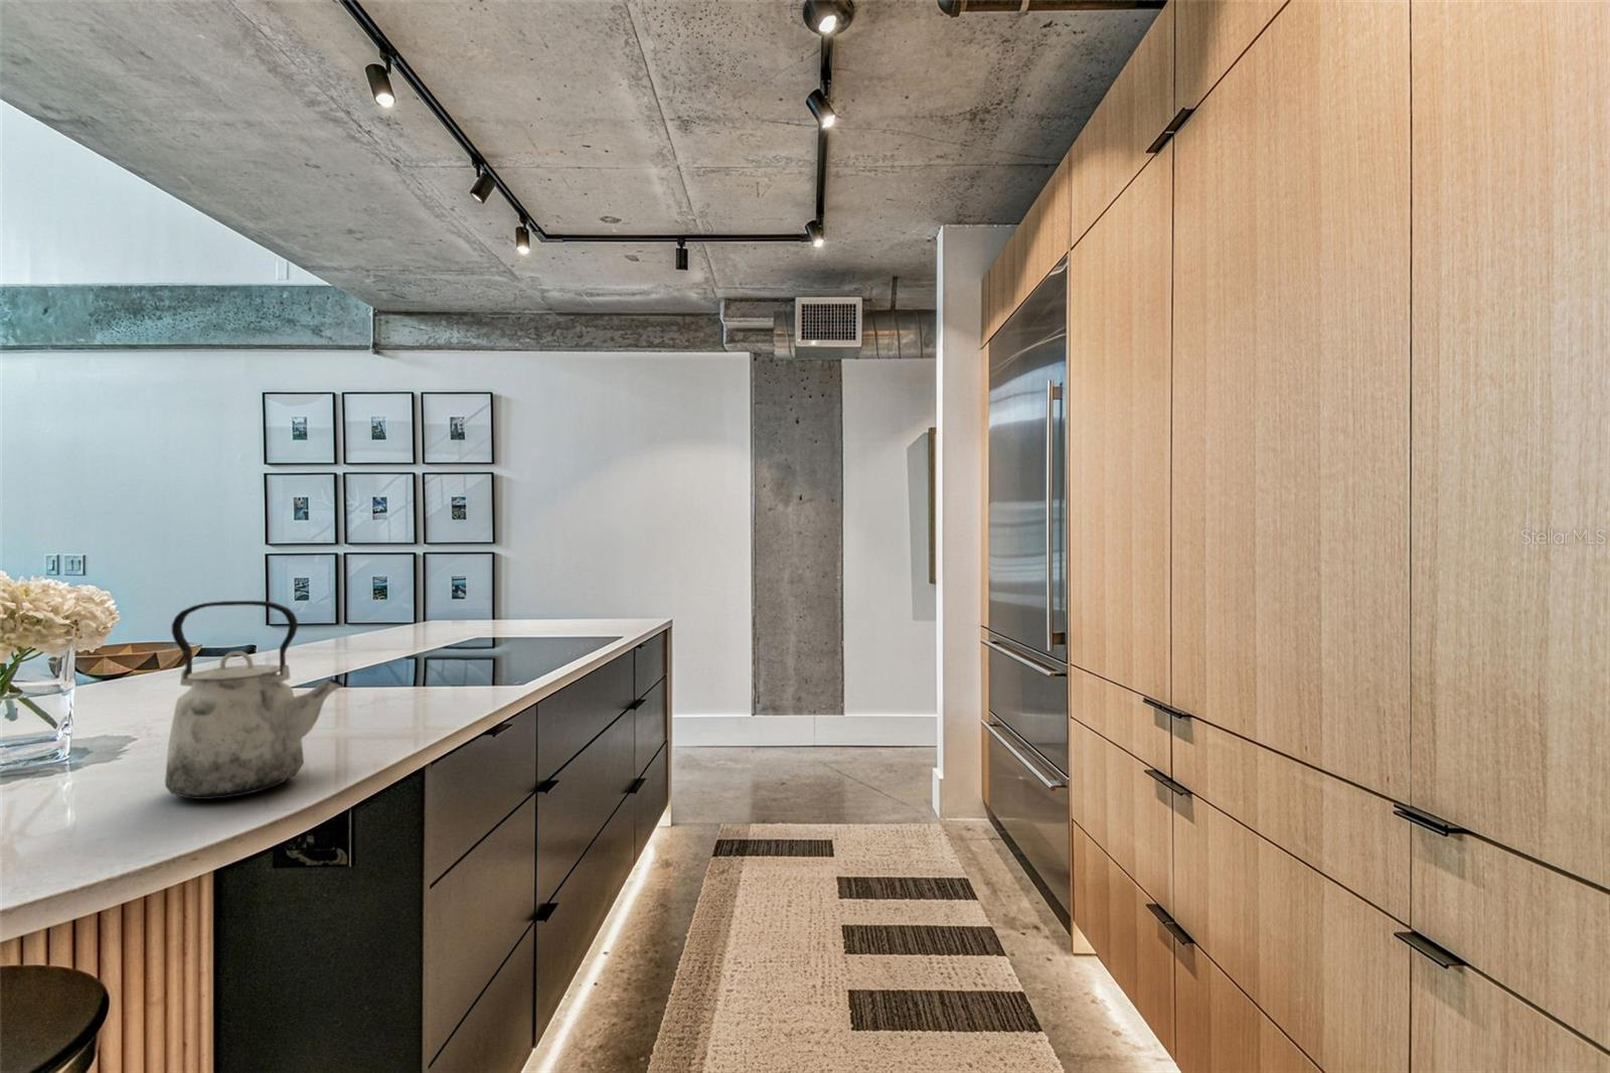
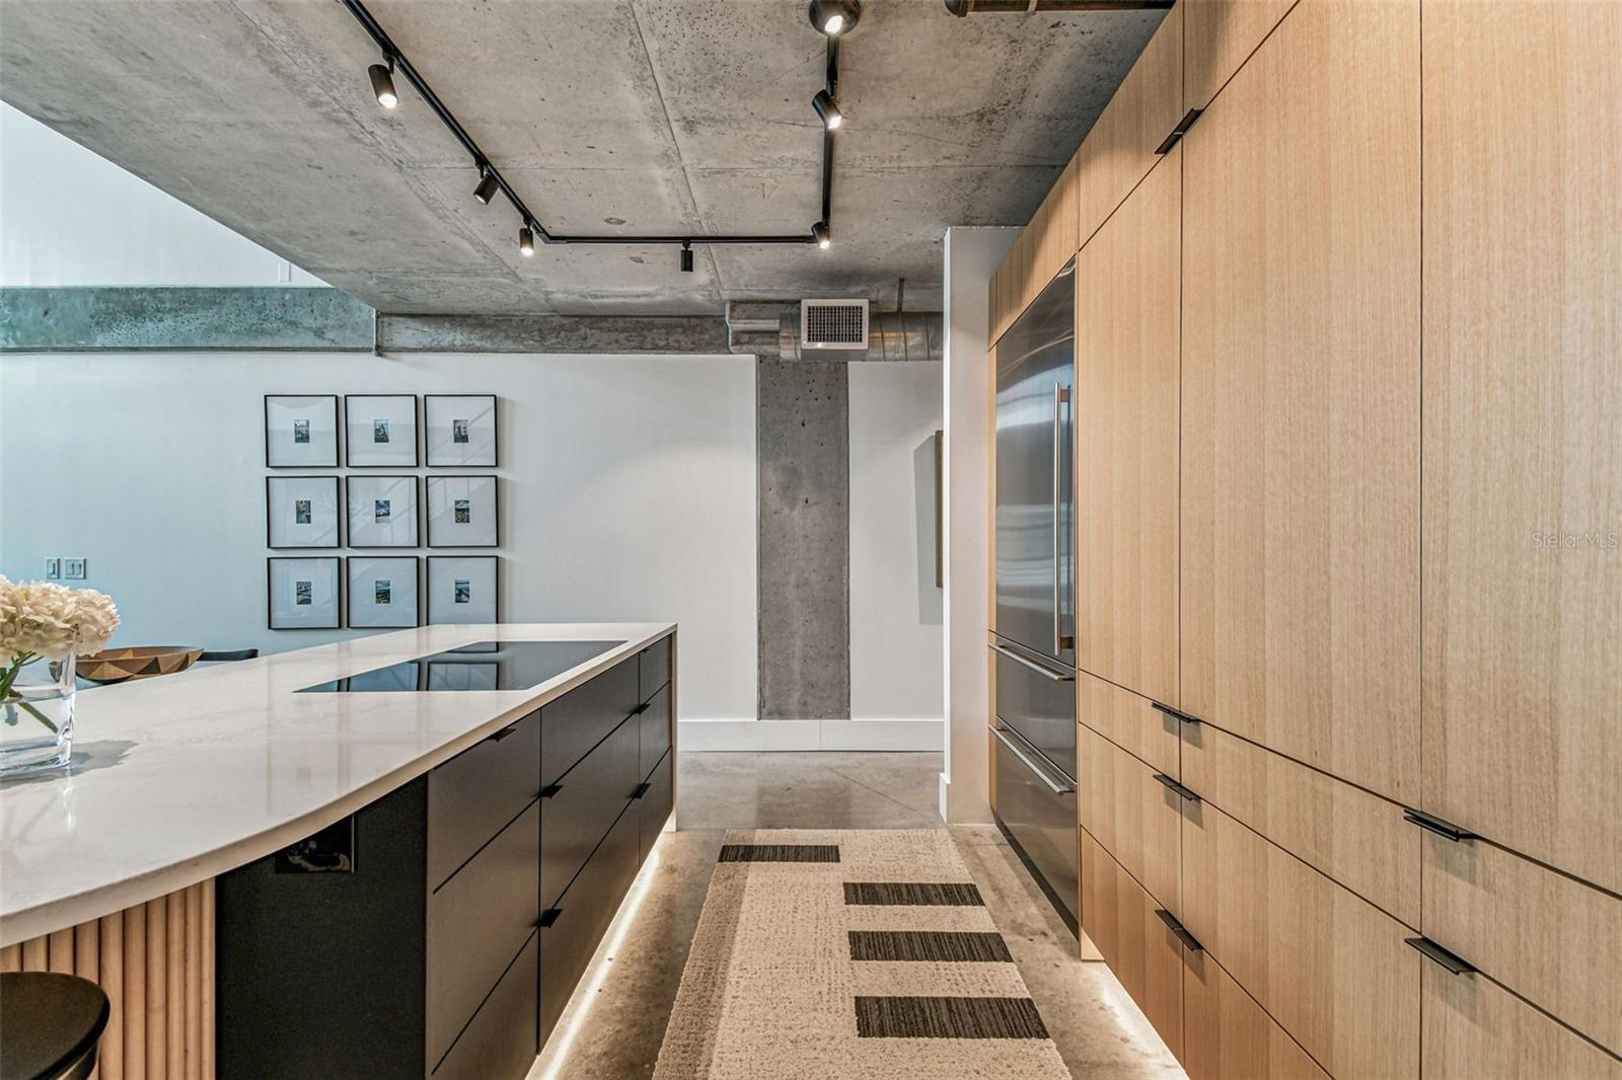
- kettle (260, 692)
